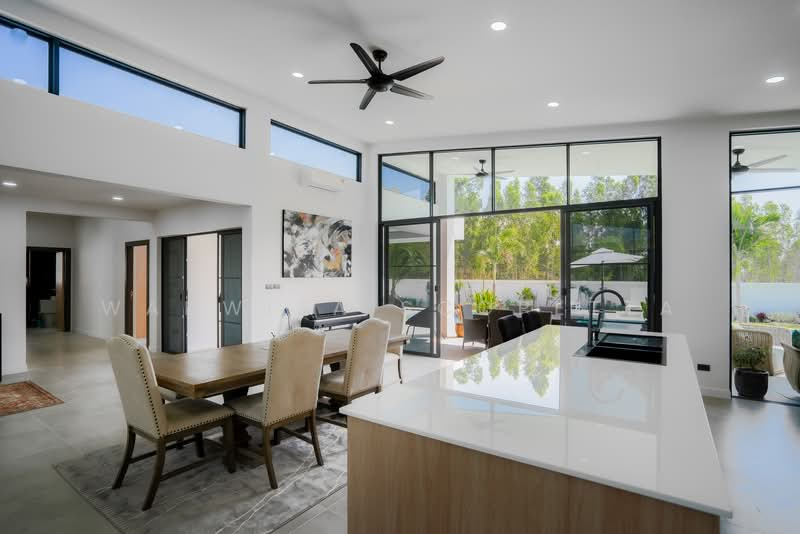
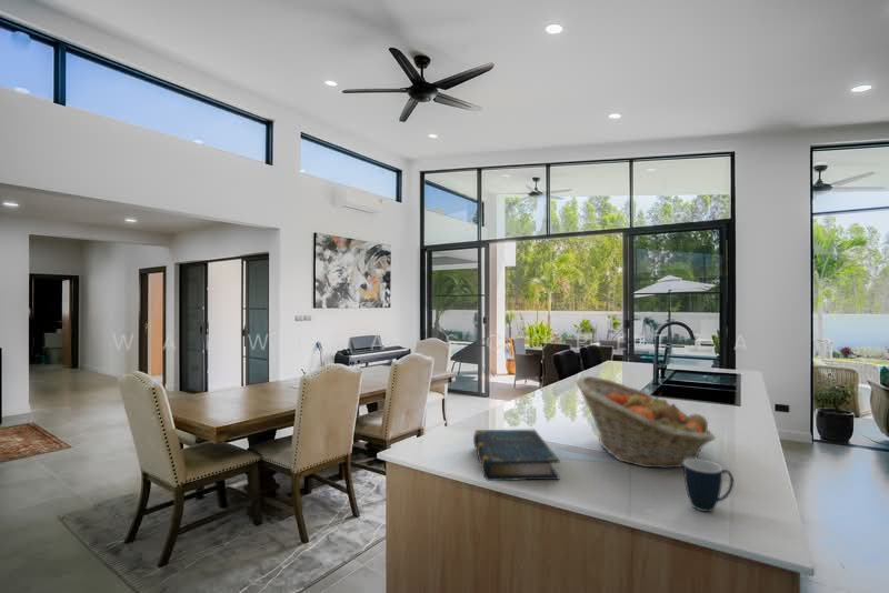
+ fruit basket (639, 415)
+ mug (709, 485)
+ book (511, 452)
